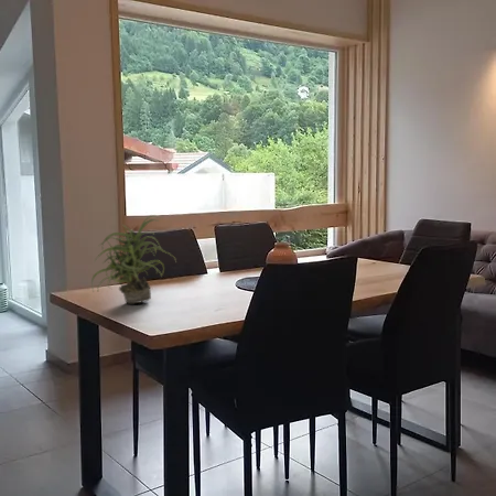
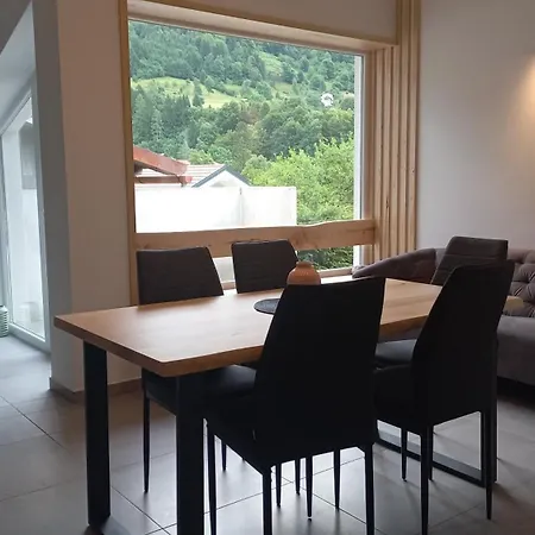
- potted plant (134, 260)
